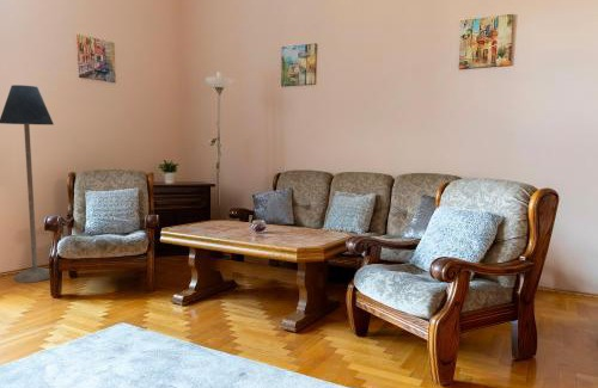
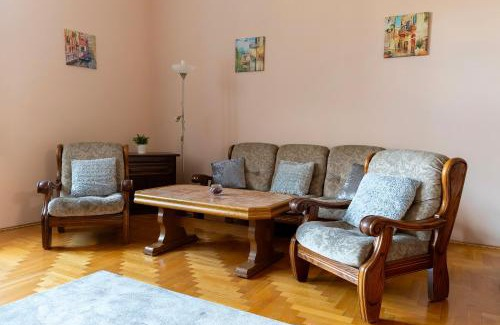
- floor lamp (30, 184)
